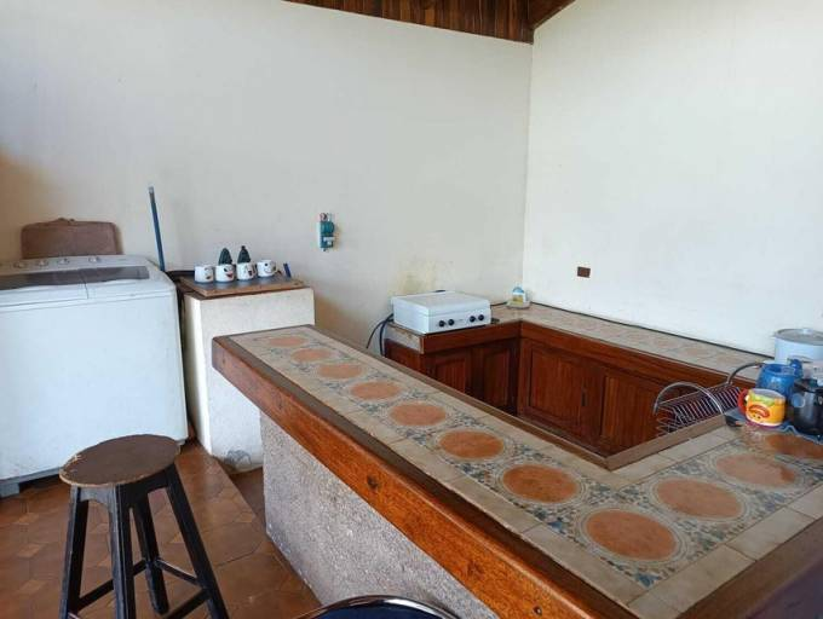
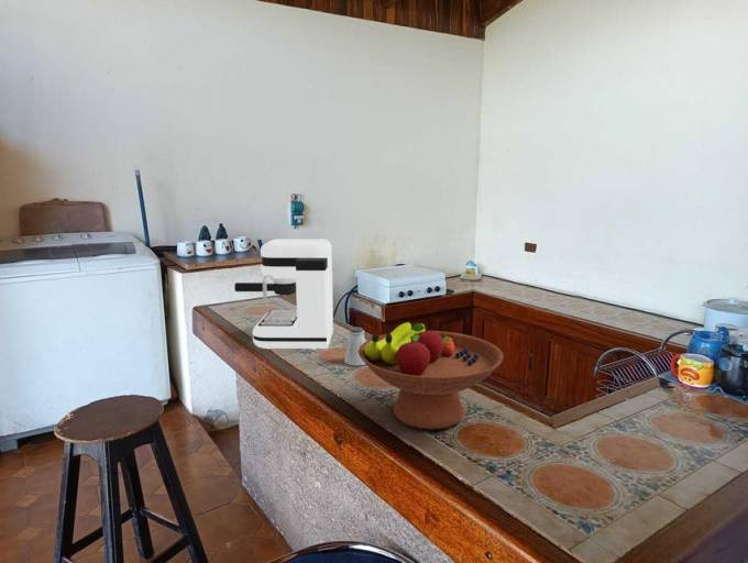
+ saltshaker (356, 344)
+ coffee maker (294, 291)
+ fruit bowl (429, 371)
